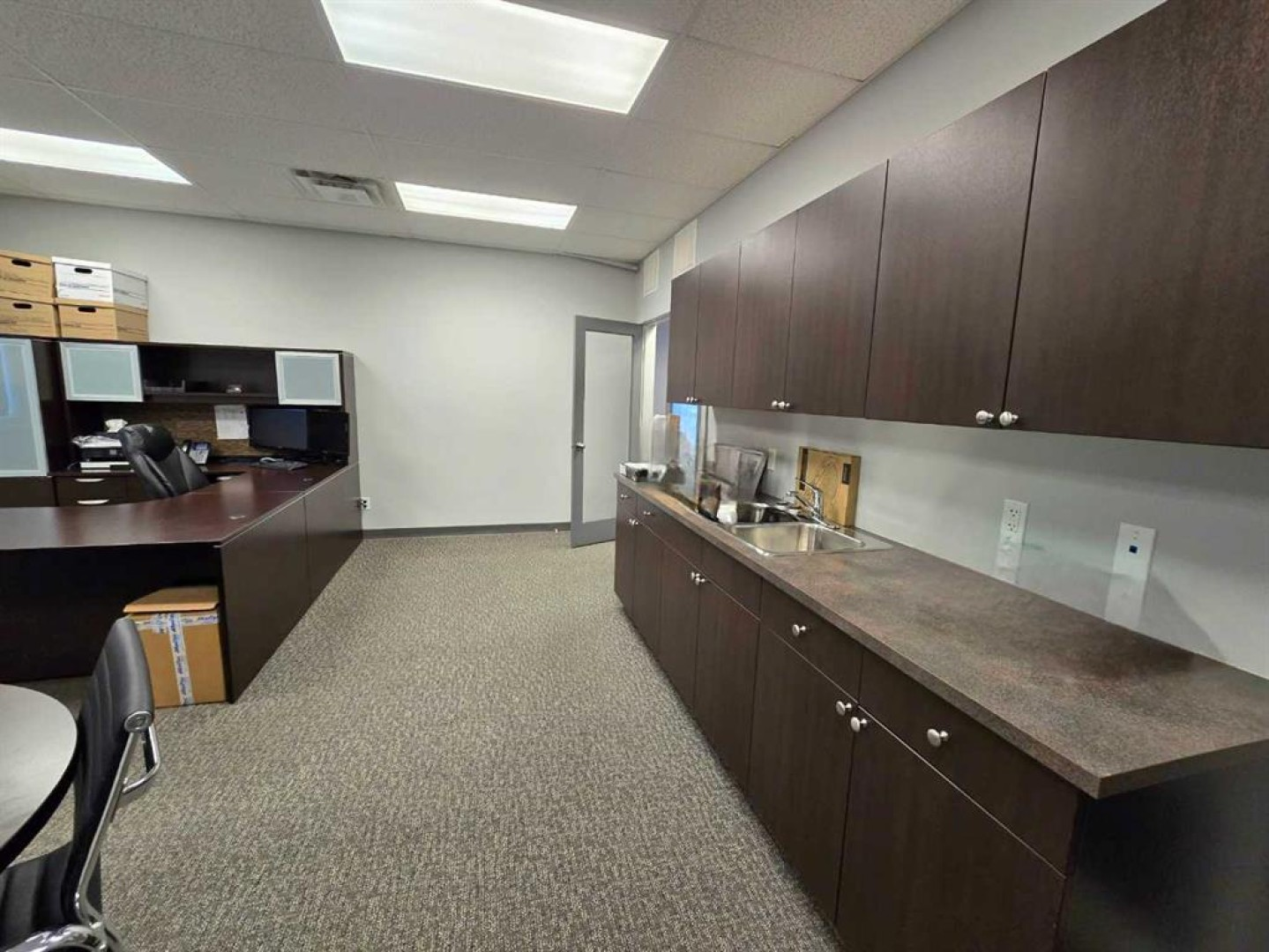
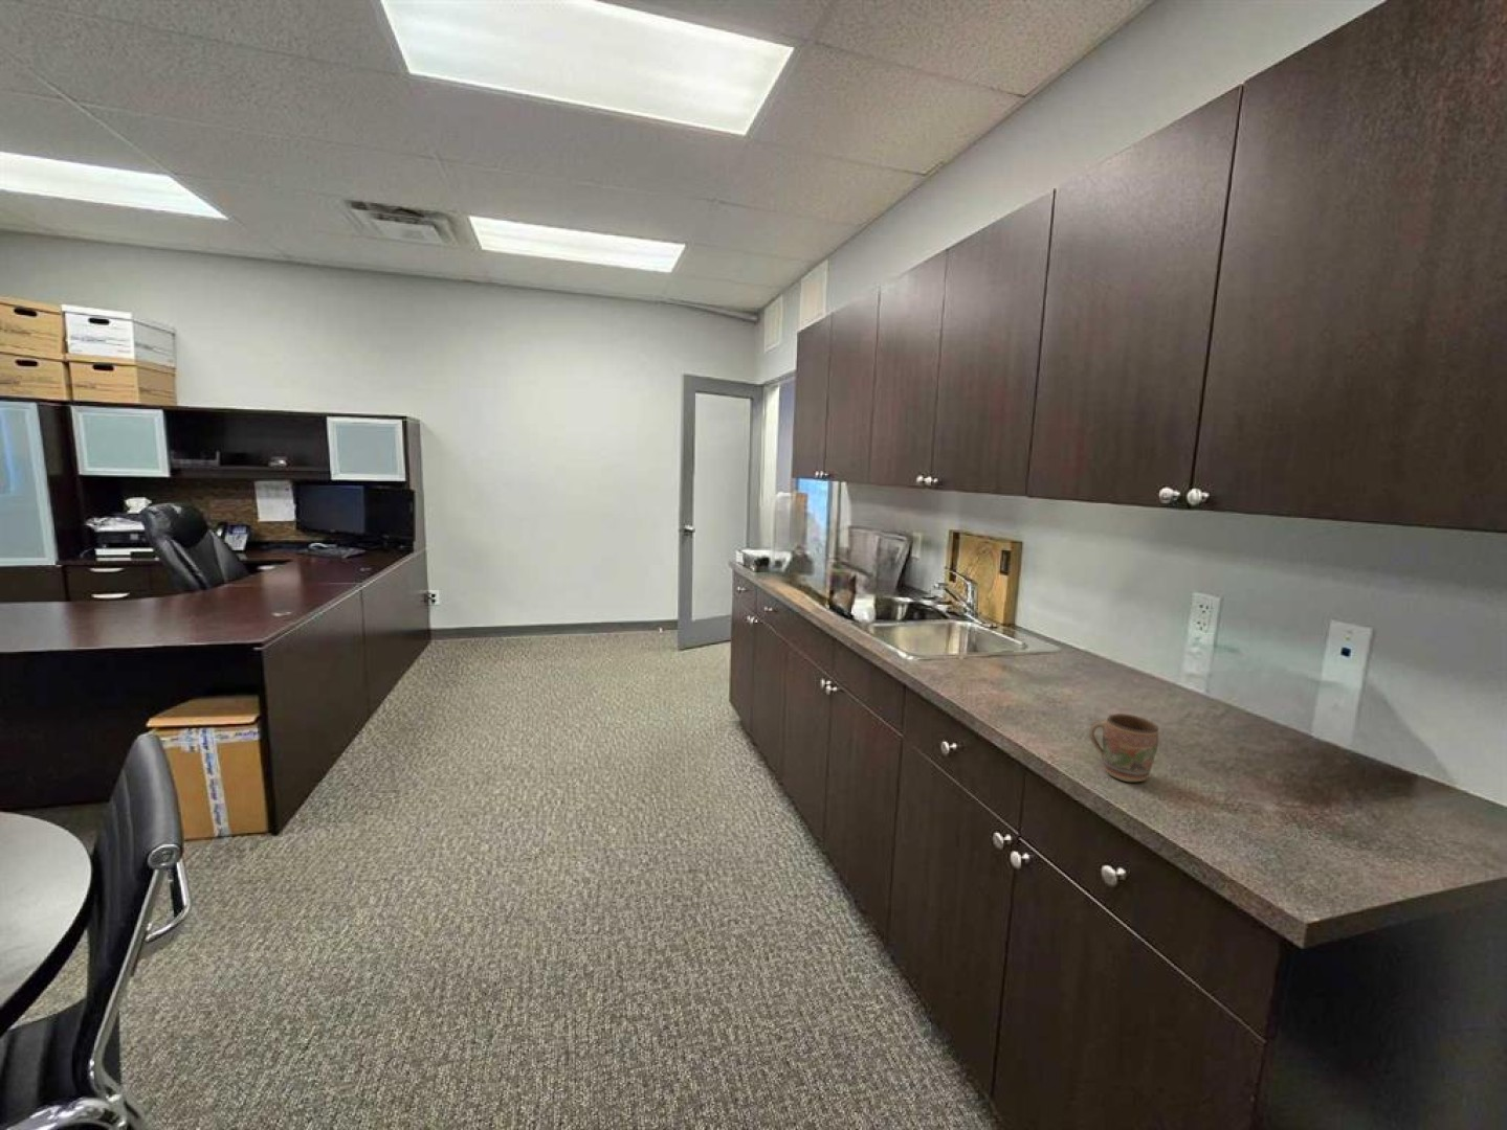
+ mug (1125, 745)
